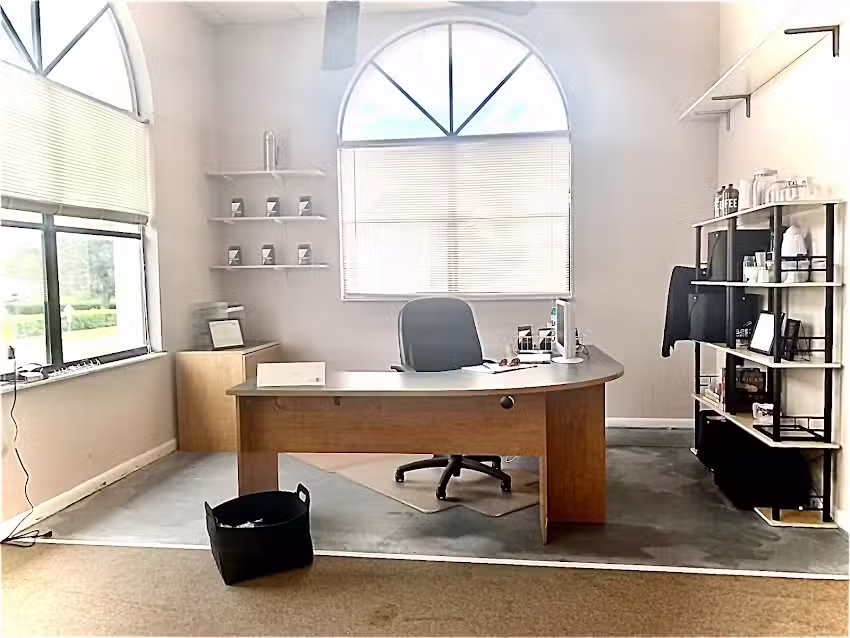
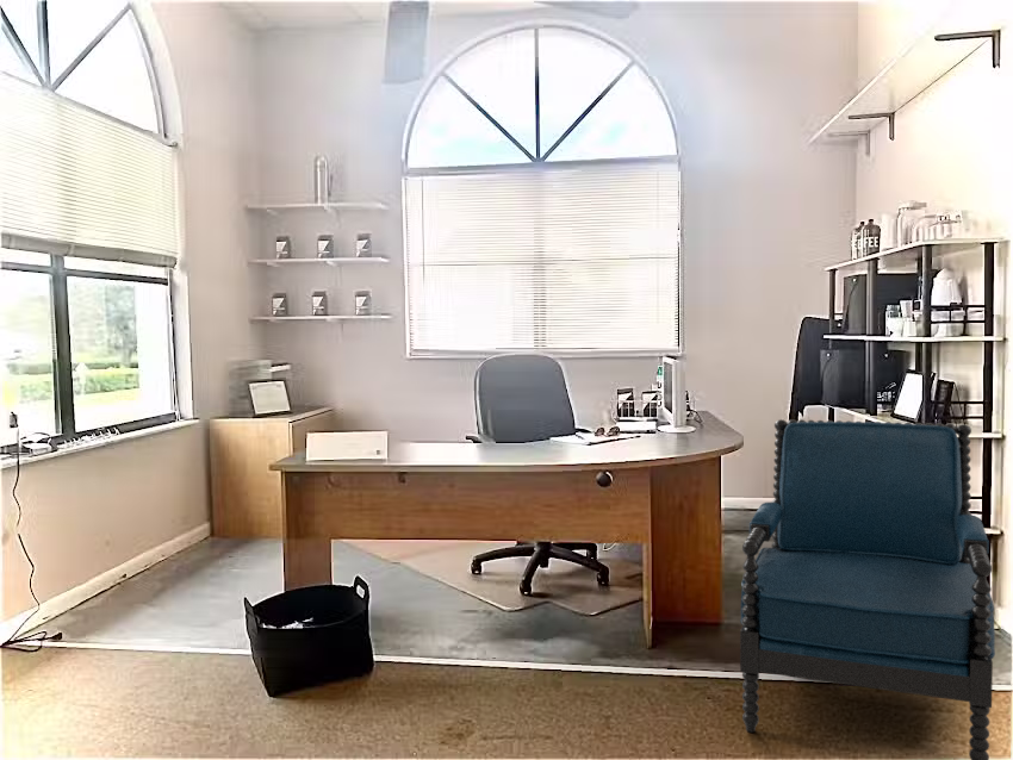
+ chair (864, 566)
